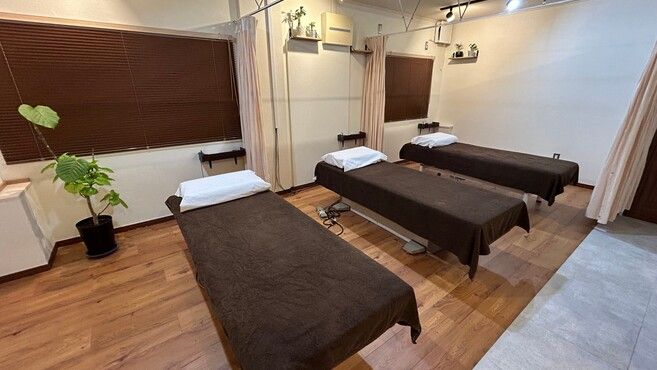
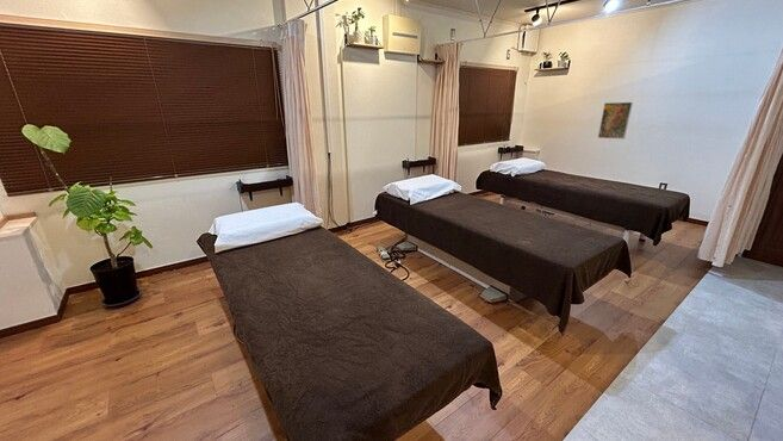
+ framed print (614, 120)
